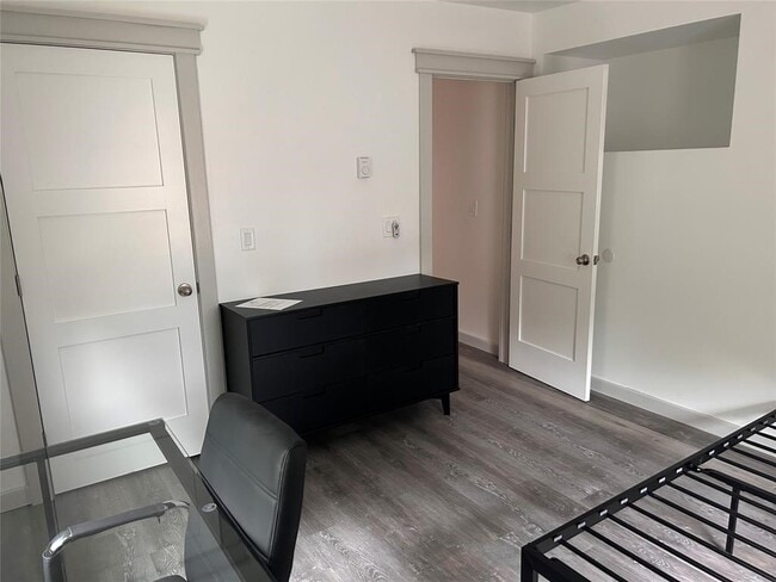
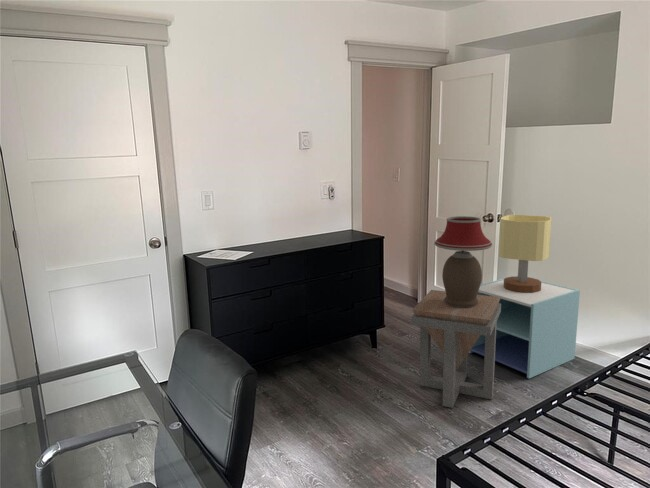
+ table lamp (462, 261)
+ table lamp (523, 253)
+ side table (456, 347)
+ nightstand (522, 322)
